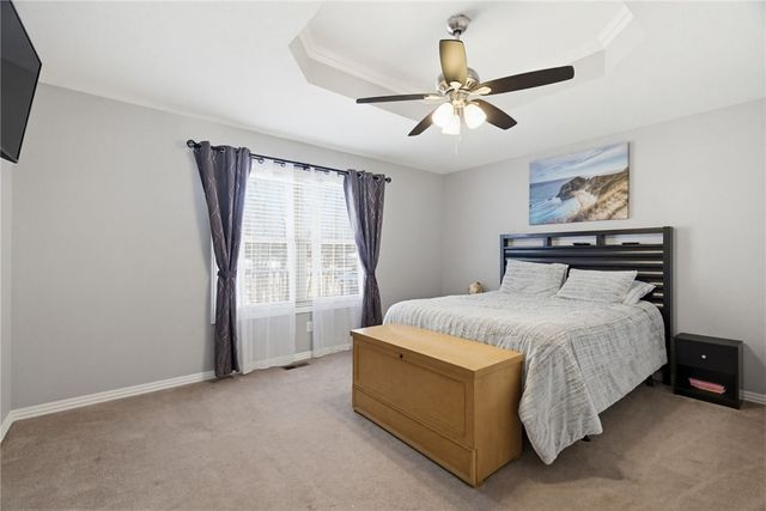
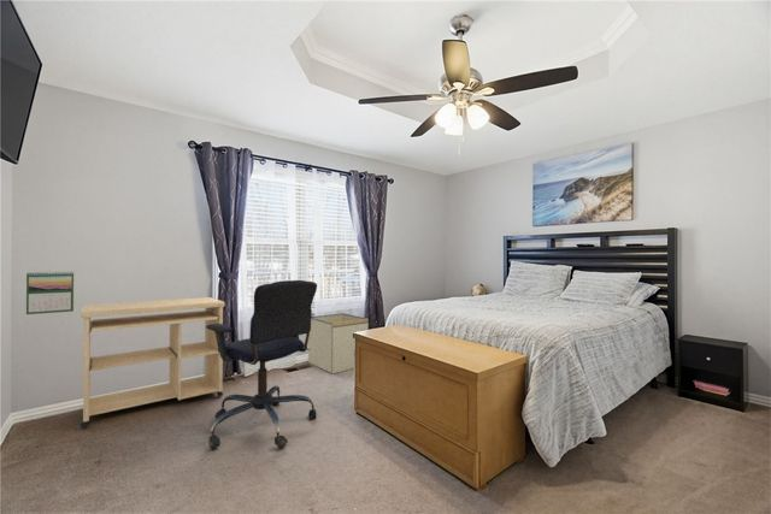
+ office chair (261, 353)
+ calendar (51, 291)
+ desk (155, 353)
+ storage bin (337, 339)
